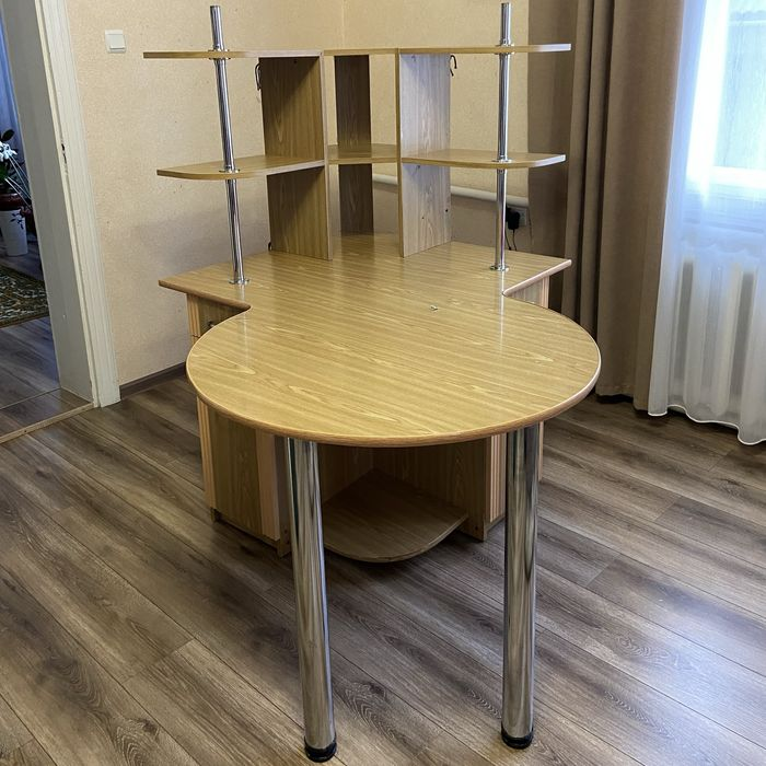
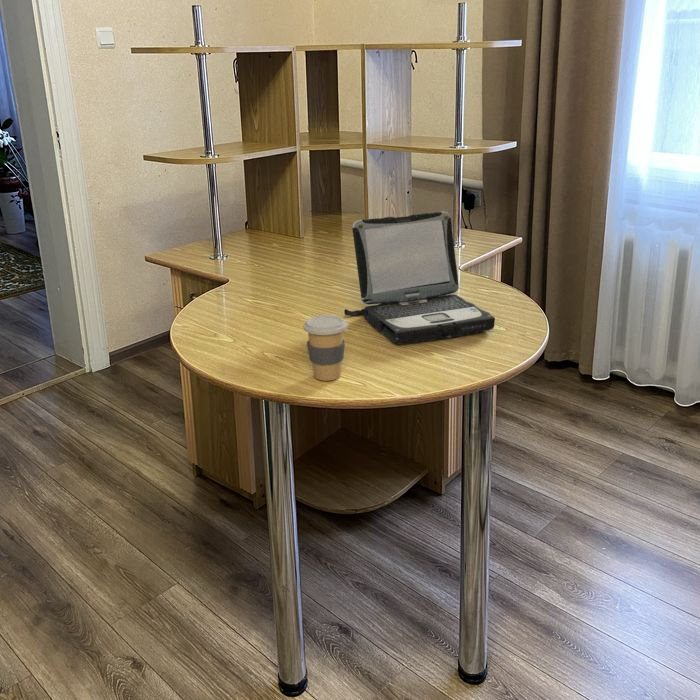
+ laptop (419, 273)
+ coffee cup (326, 348)
